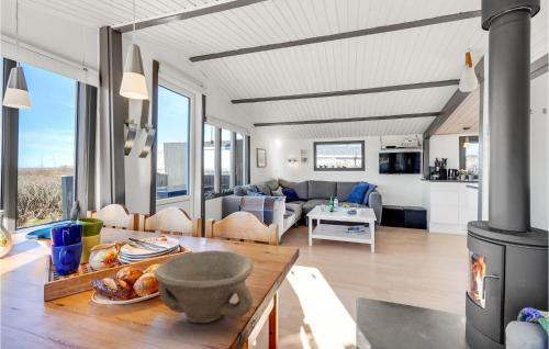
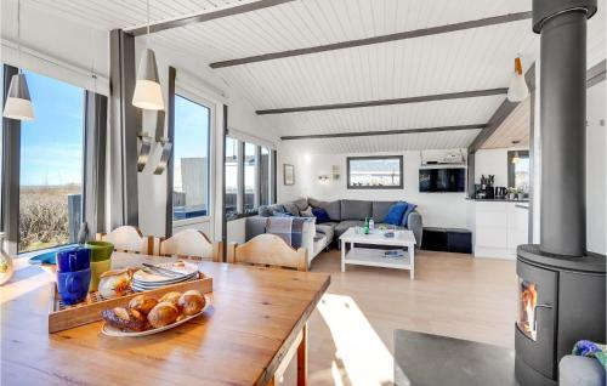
- bowl (205, 288)
